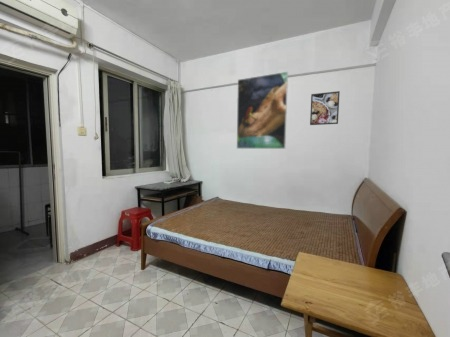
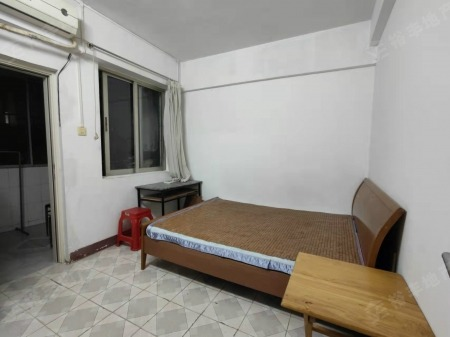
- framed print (260, 112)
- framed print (324, 108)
